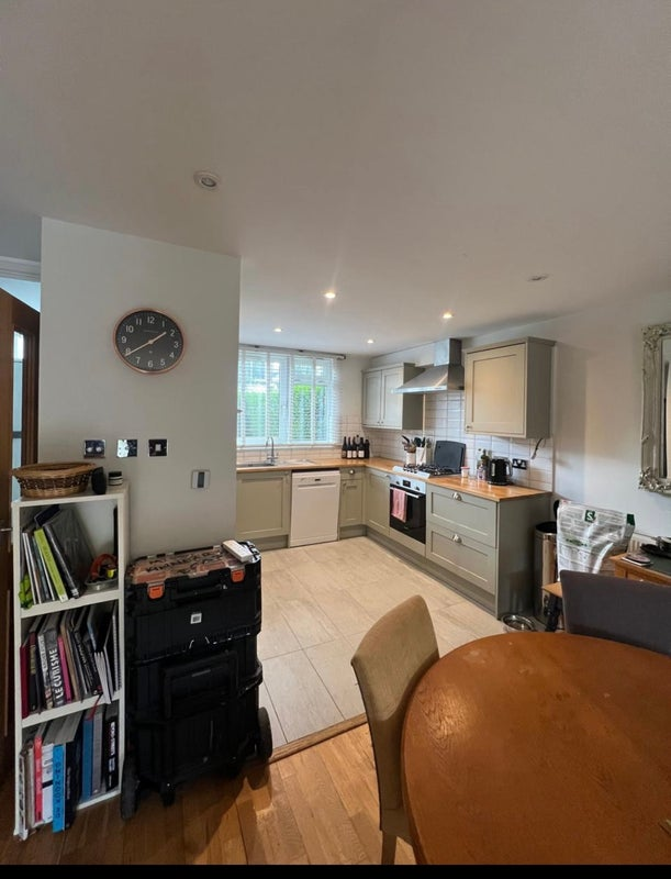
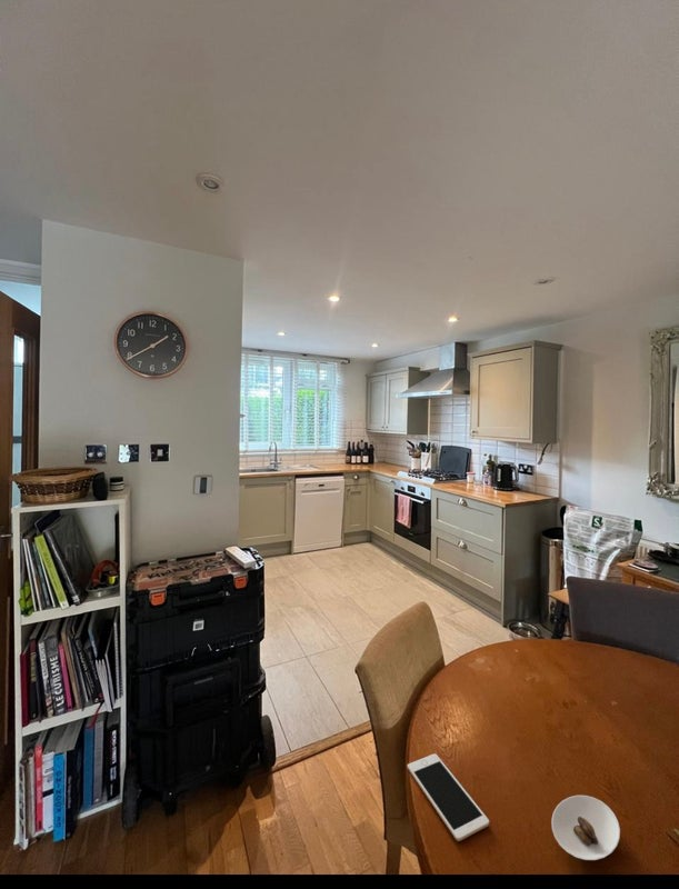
+ saucer (585, 830)
+ cell phone (445, 792)
